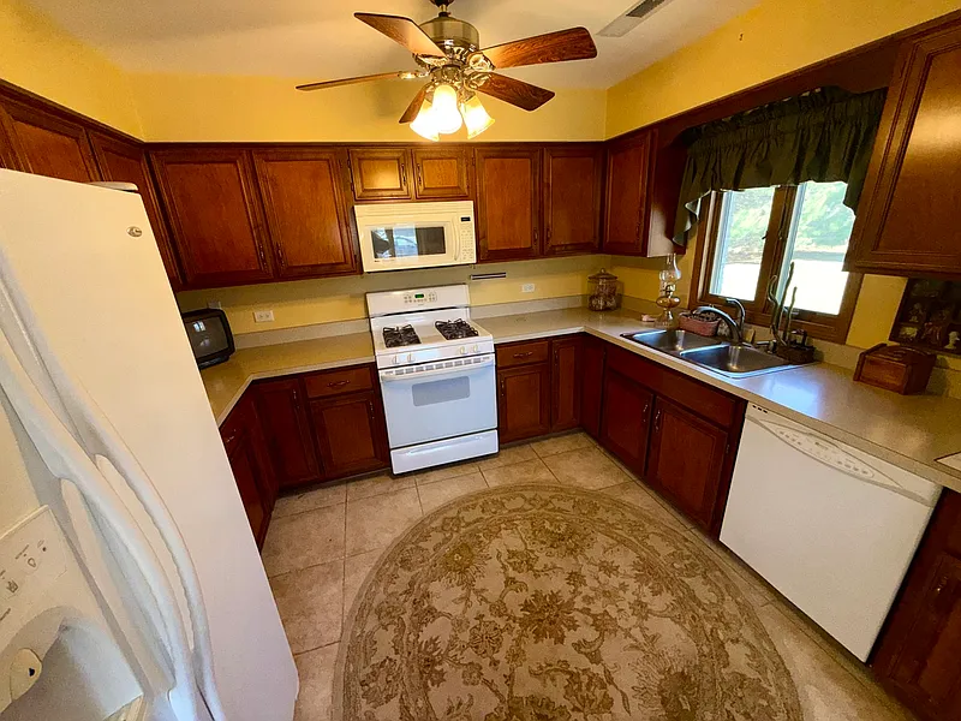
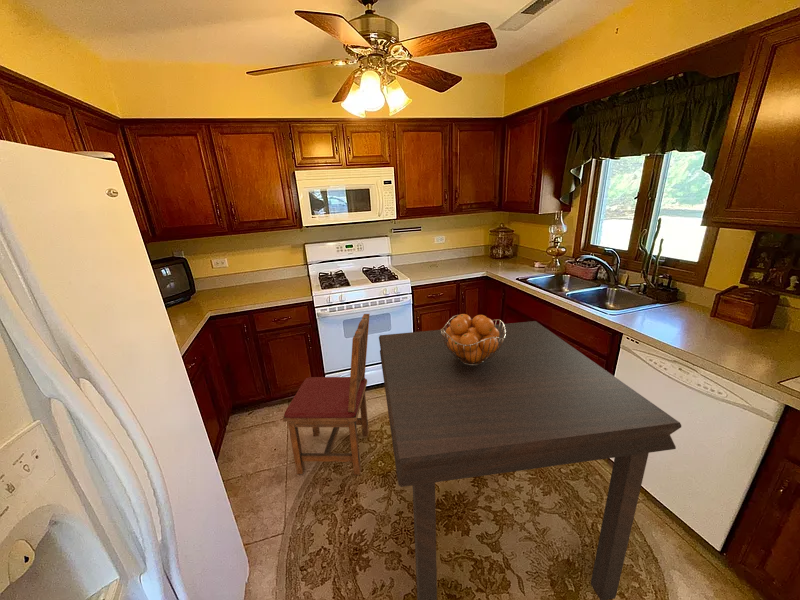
+ fruit basket (472, 338)
+ dining chair (332, 392)
+ dining table (486, 450)
